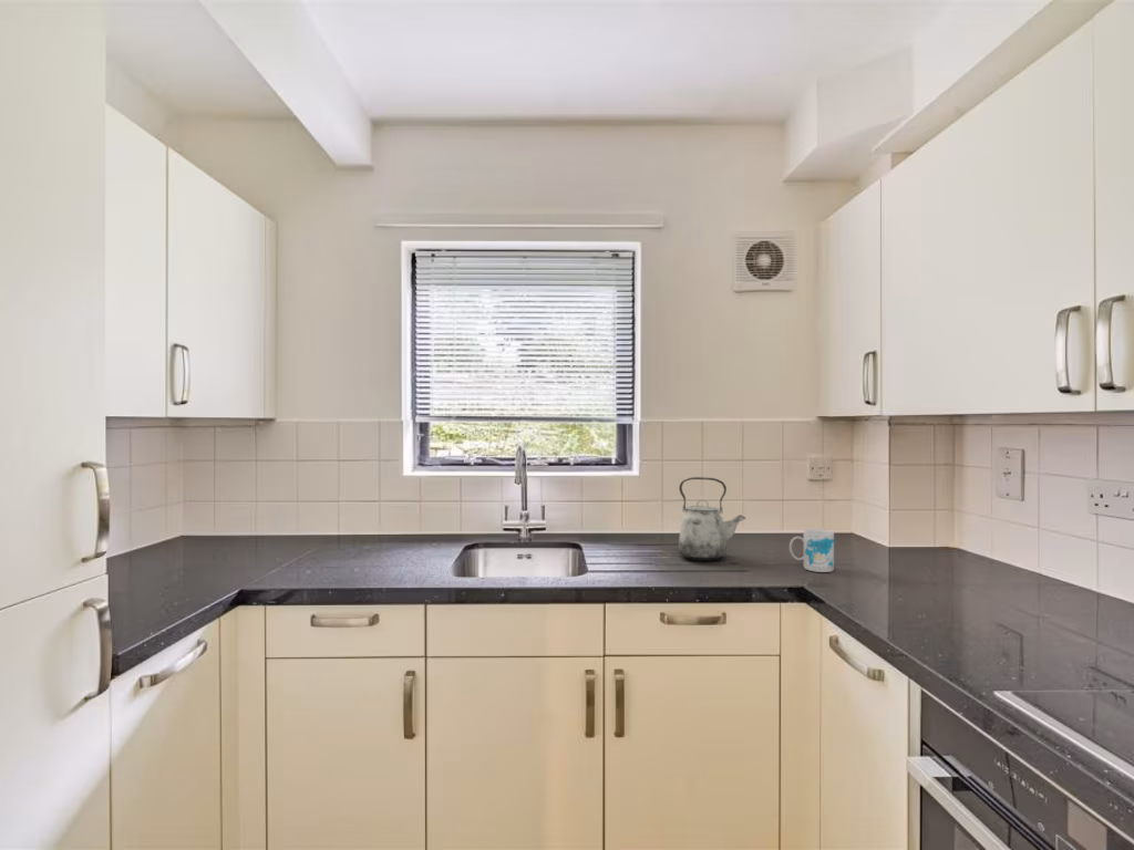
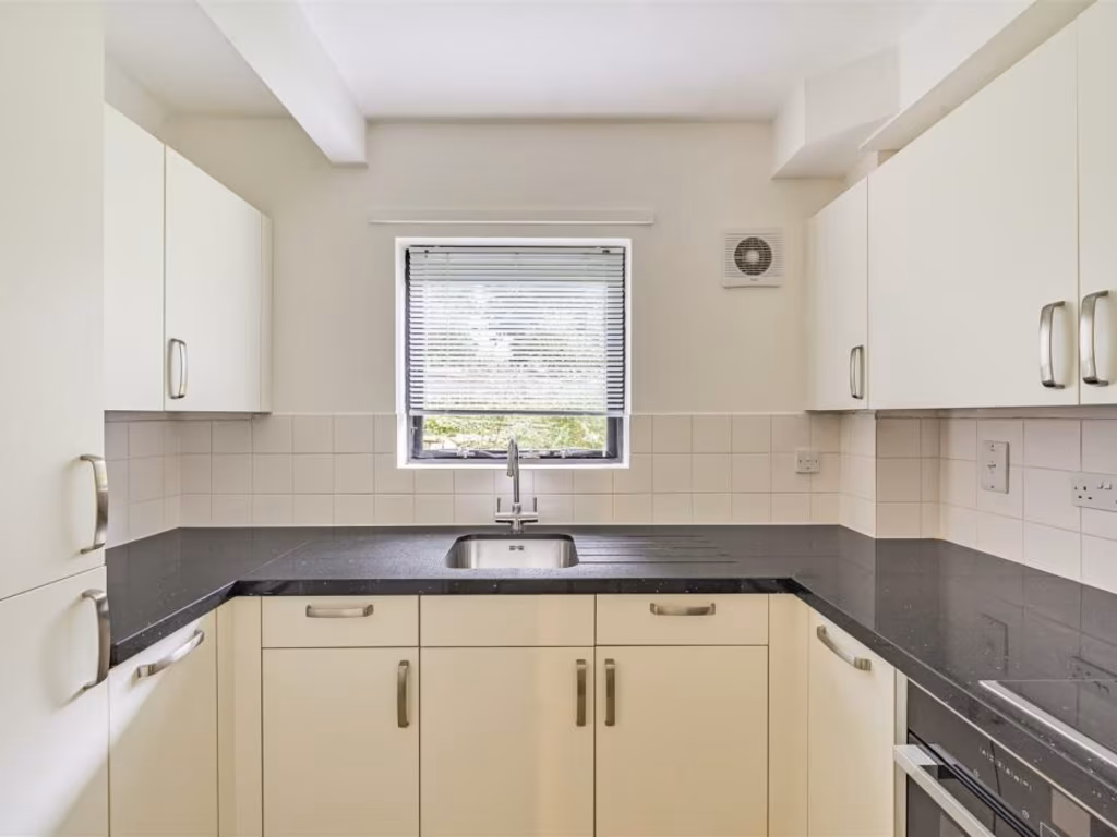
- mug (811, 549)
- kettle (711, 518)
